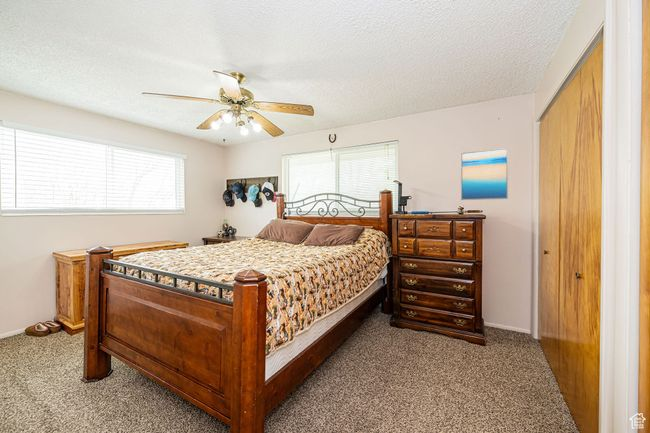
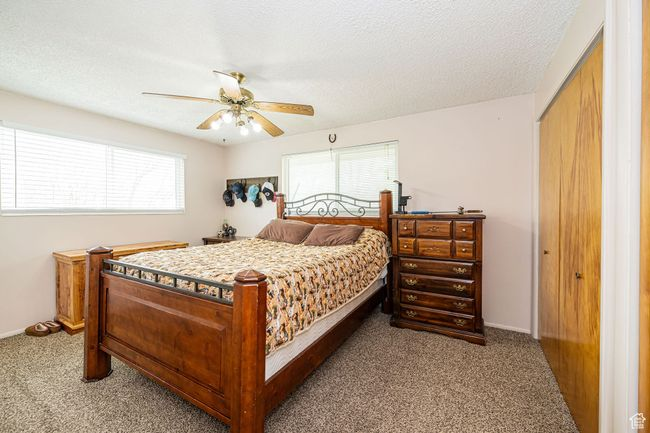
- wall art (483, 175)
